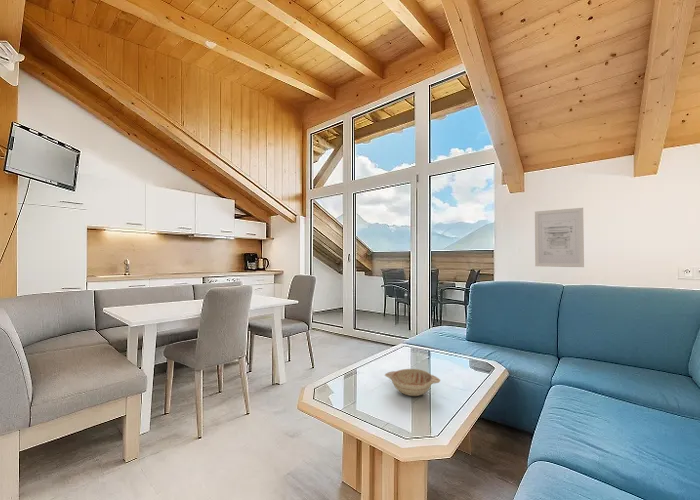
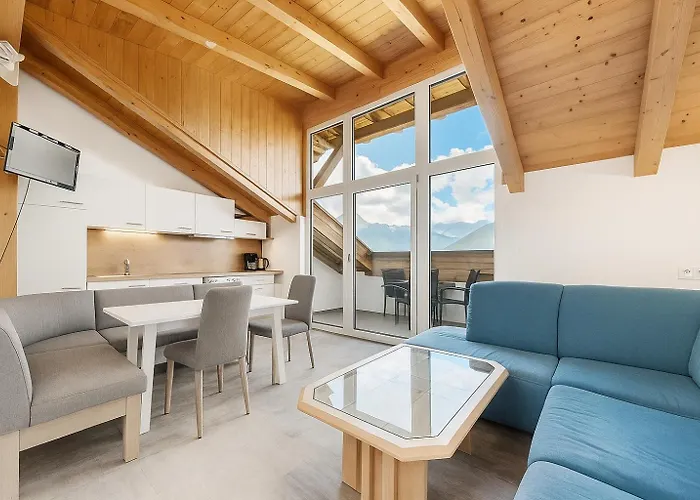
- decorative bowl (411, 383)
- wall art (558, 238)
